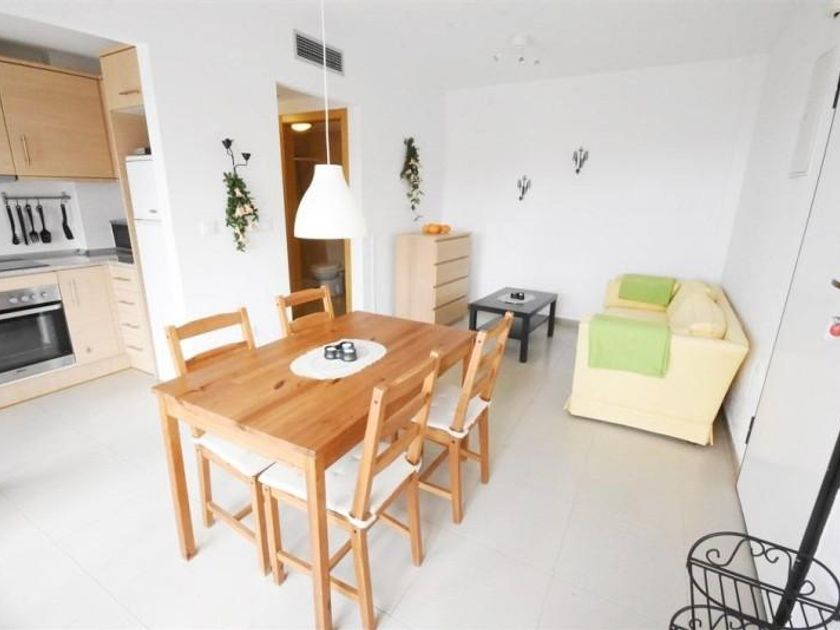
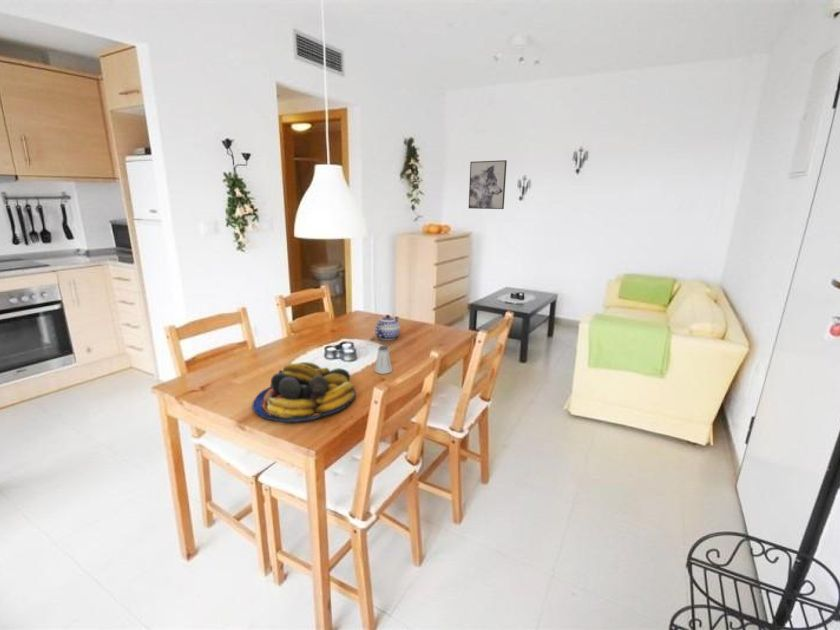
+ teapot (387, 326)
+ fruit bowl (304, 382)
+ saltshaker (383, 358)
+ wall art (487, 185)
